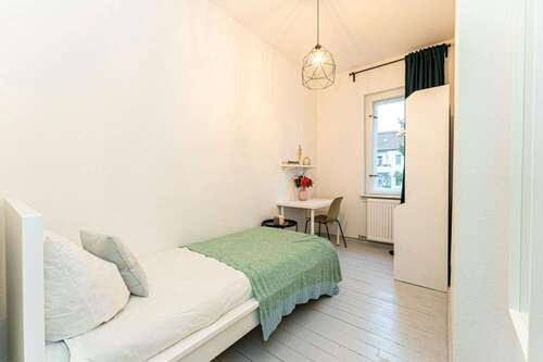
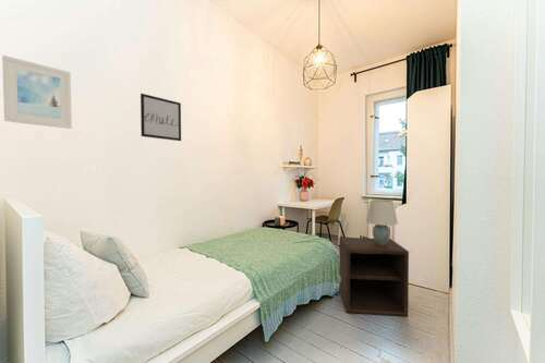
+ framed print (39, 95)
+ wall art (161, 118)
+ nightstand (370, 273)
+ table lamp (380, 221)
